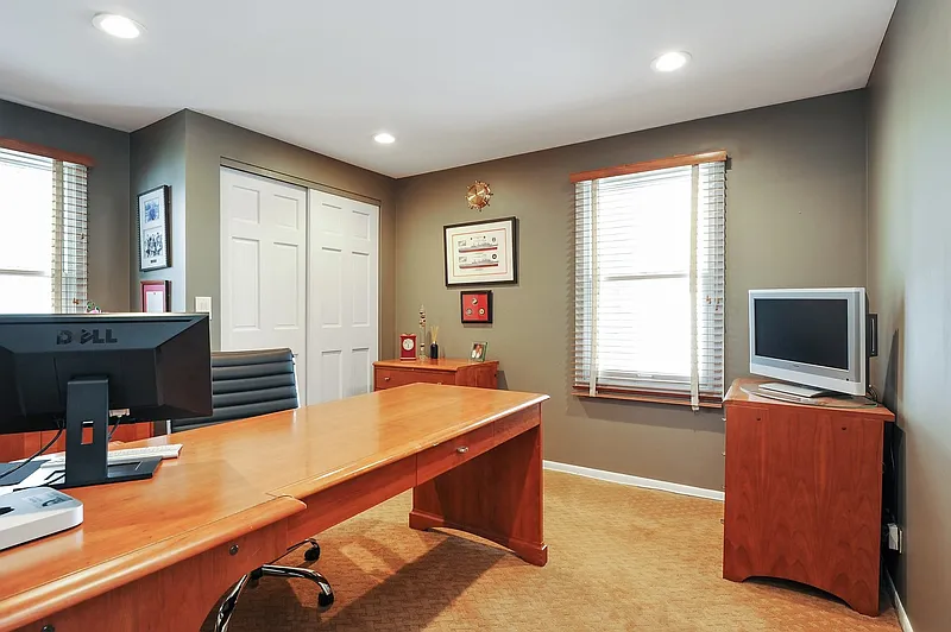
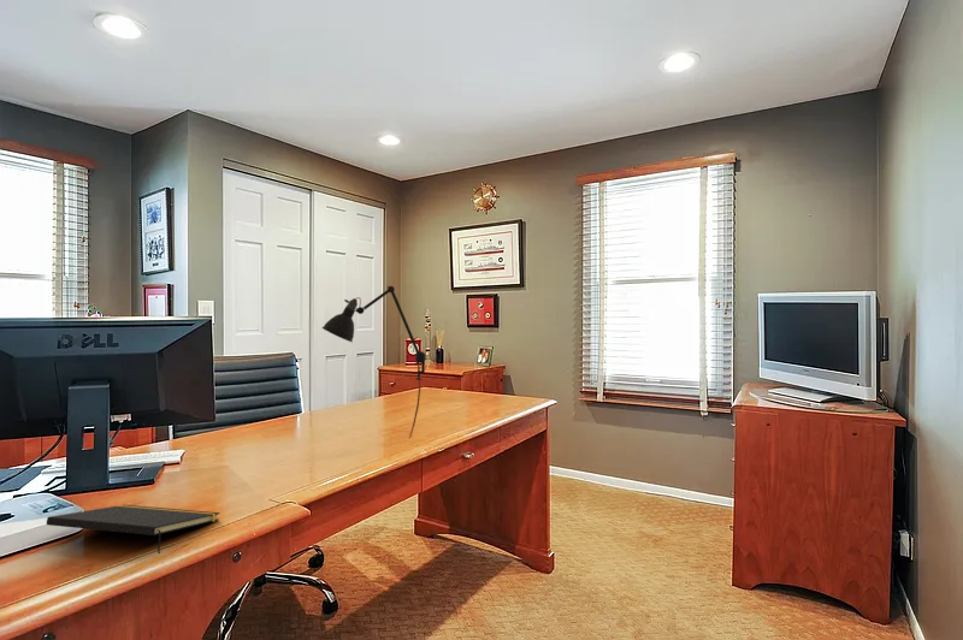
+ desk lamp (351, 340)
+ notepad (137, 518)
